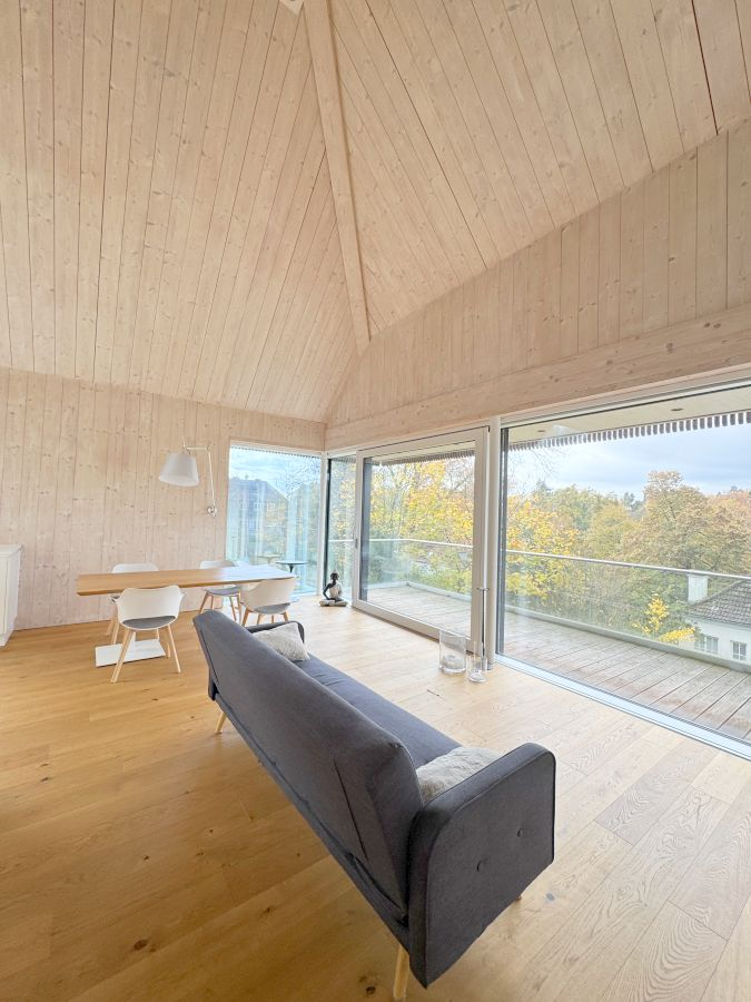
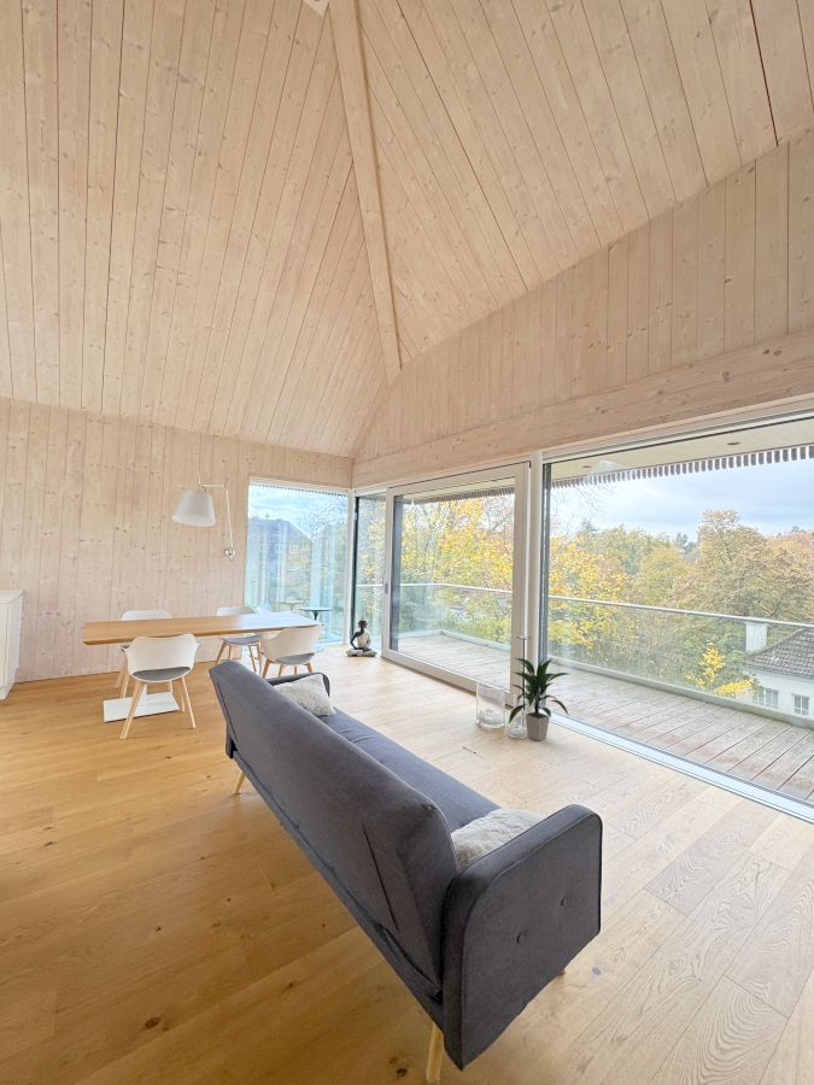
+ indoor plant (534, 694)
